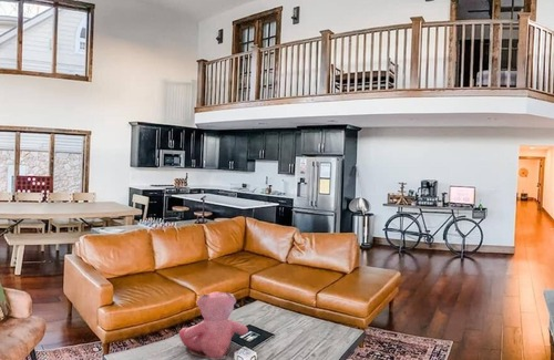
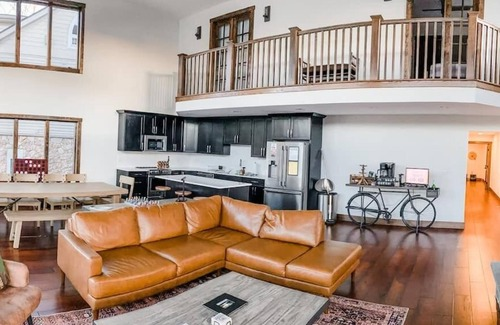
- teddy bear (213, 318)
